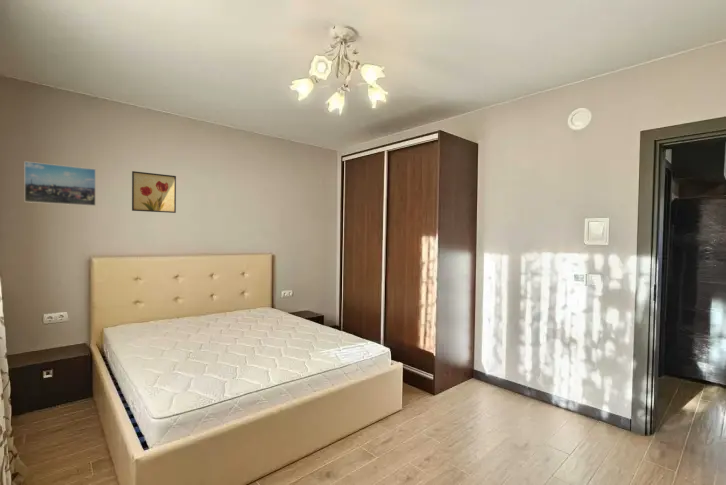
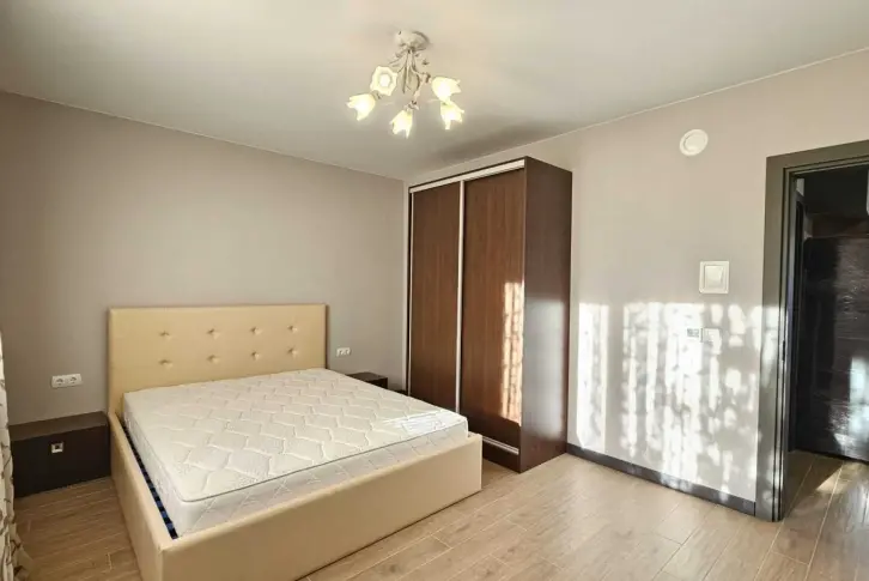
- wall art (154, 192)
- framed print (61, 184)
